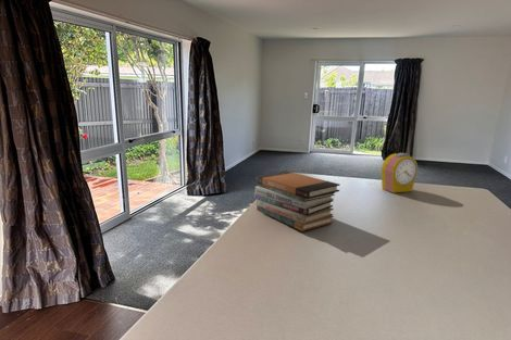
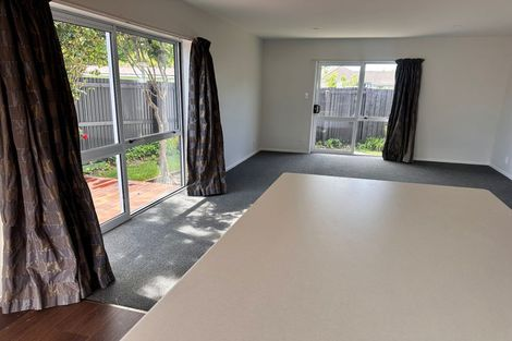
- alarm clock (399, 172)
- book stack (294, 198)
